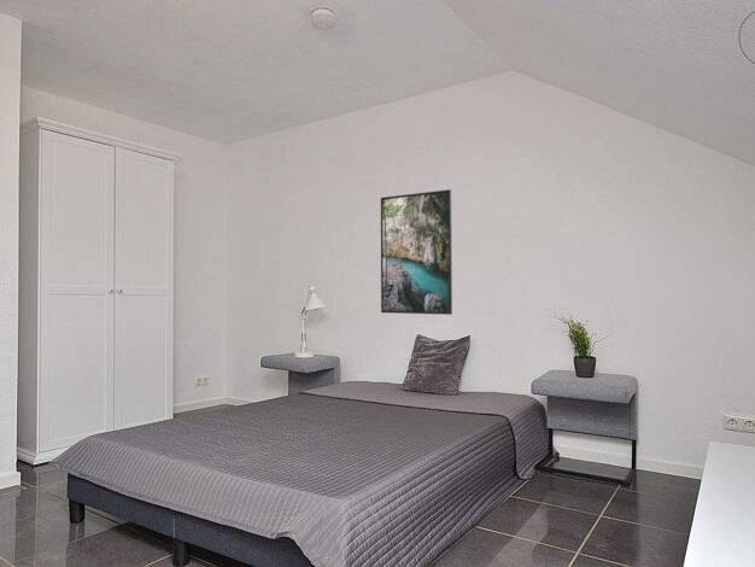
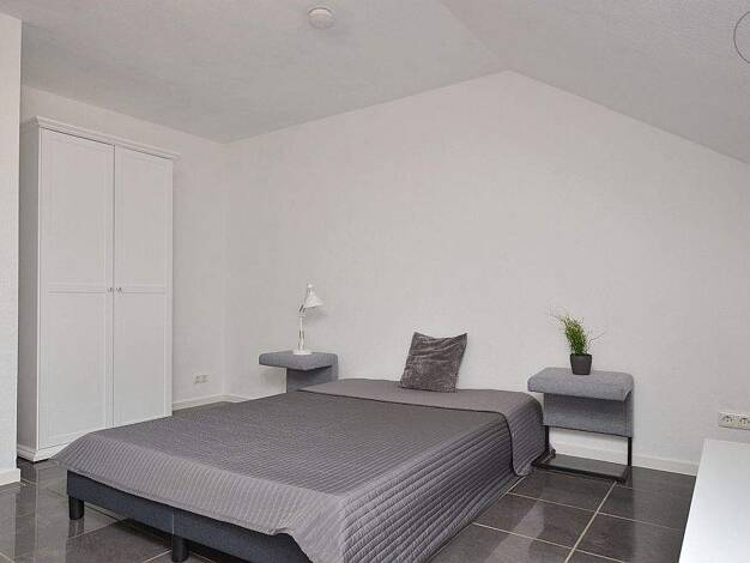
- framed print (415, 253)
